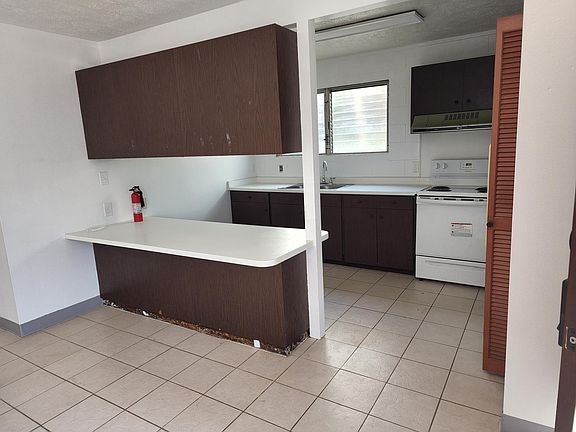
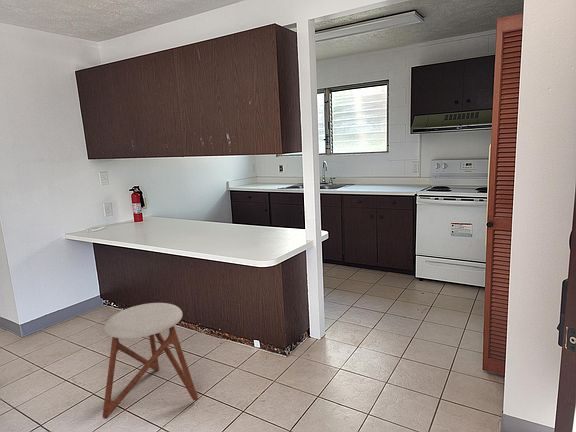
+ stool (151, 350)
